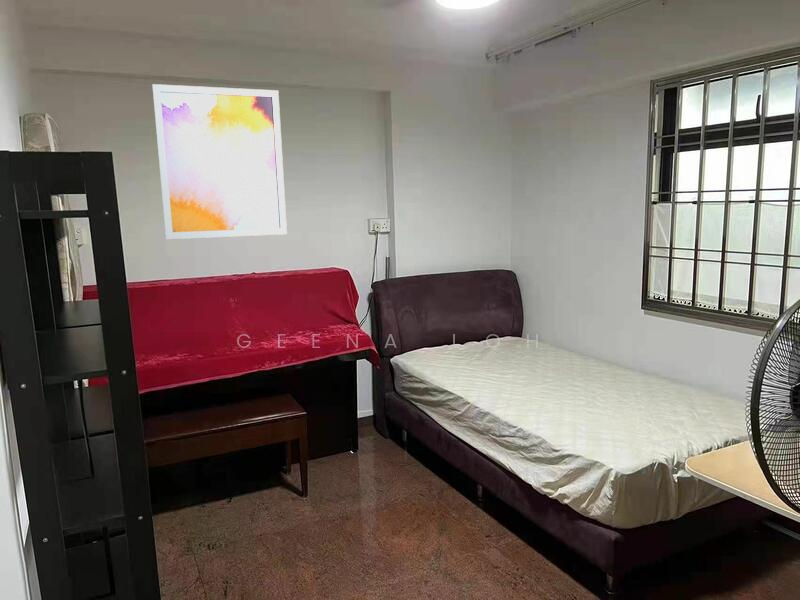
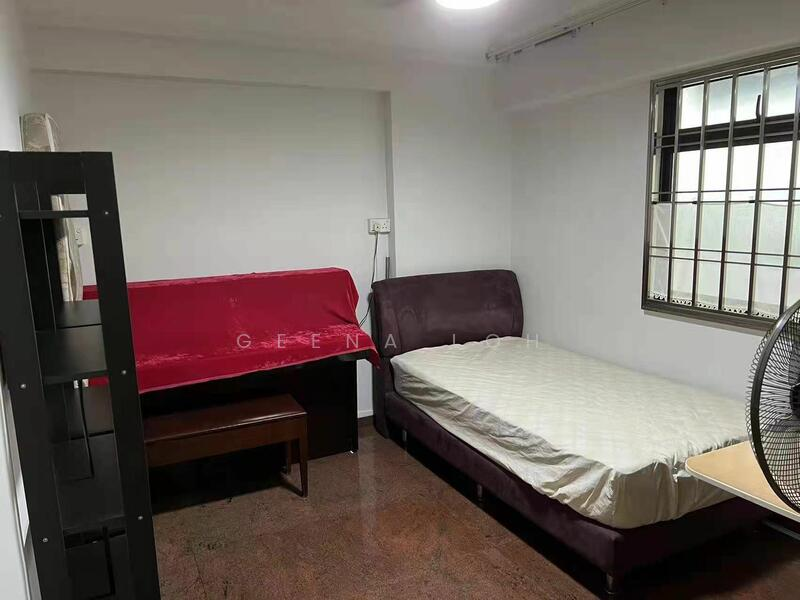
- wall art (223, 163)
